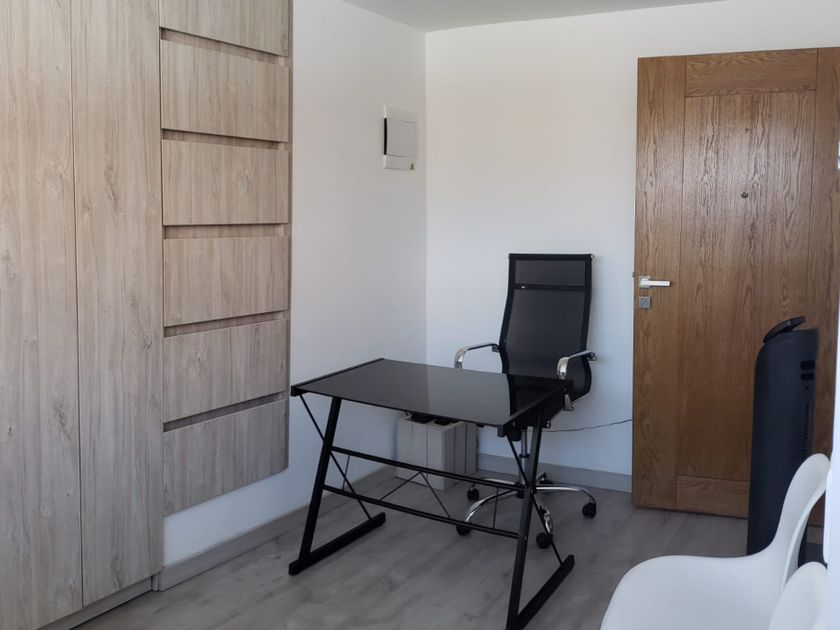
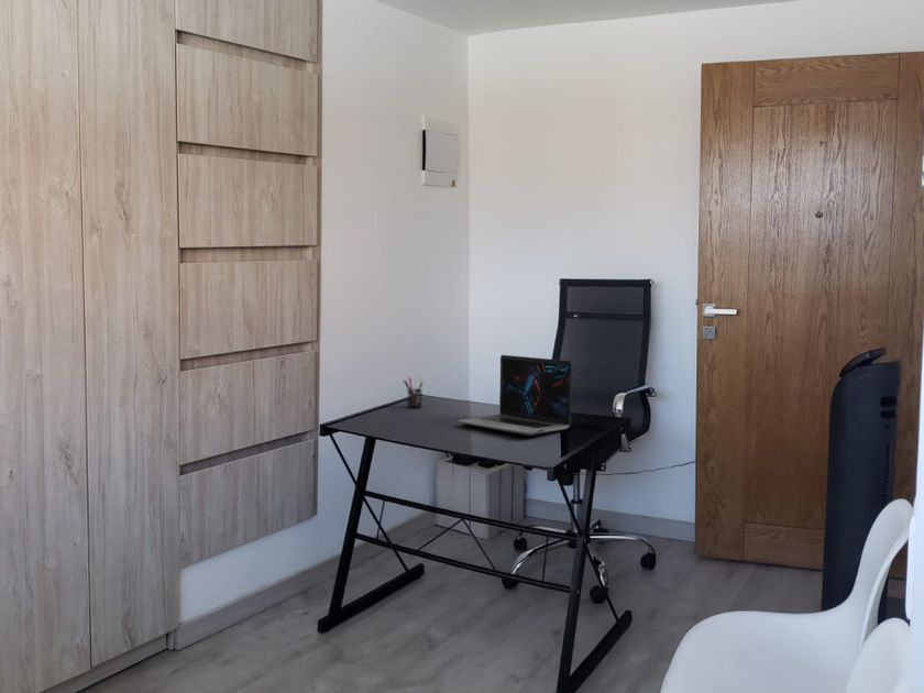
+ pen holder (415, 393)
+ laptop (513, 394)
